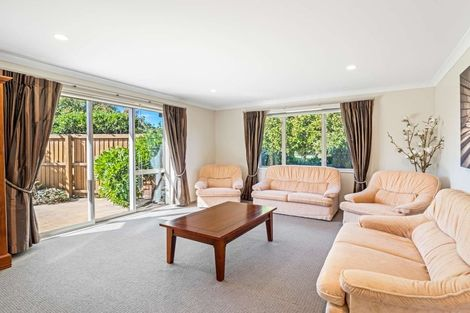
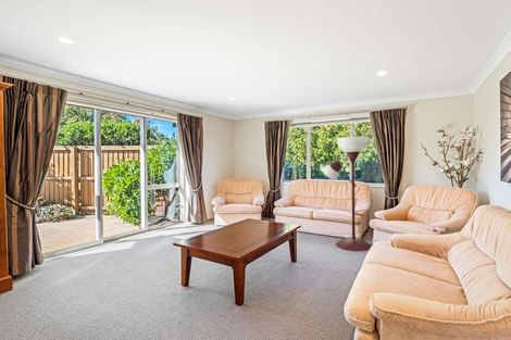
+ floor lamp (352, 191)
